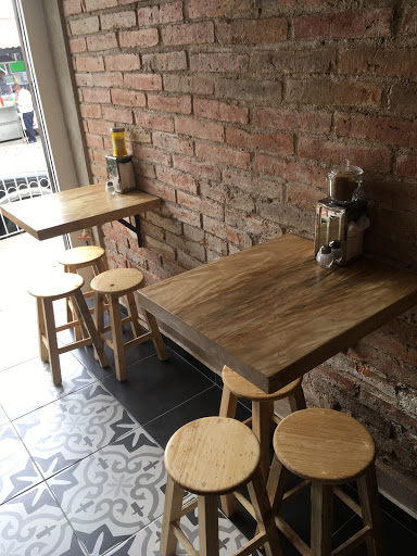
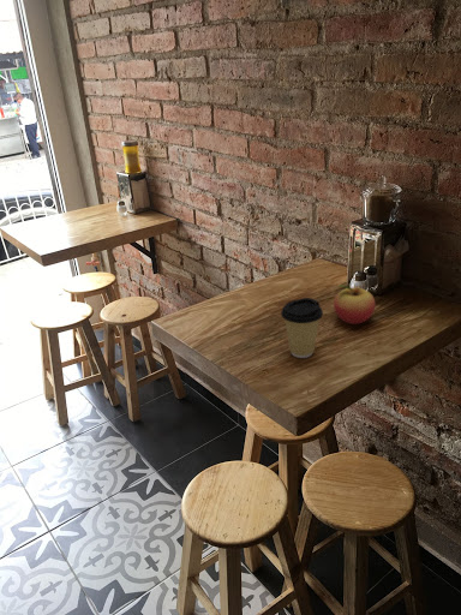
+ coffee cup (301, 328)
+ fruit (354, 301)
